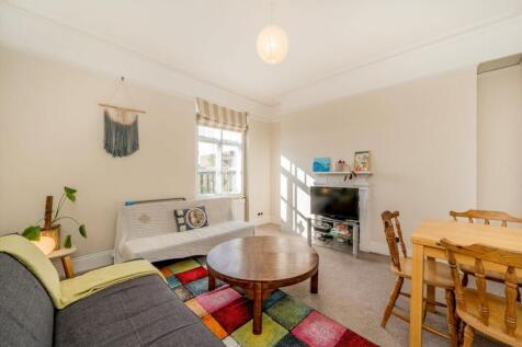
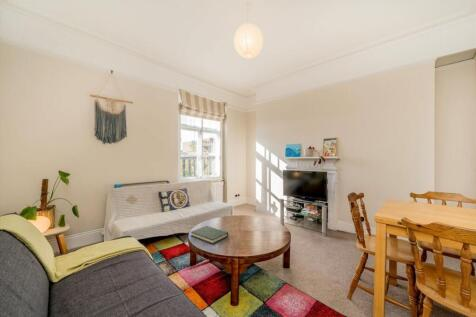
+ hardback book (209, 234)
